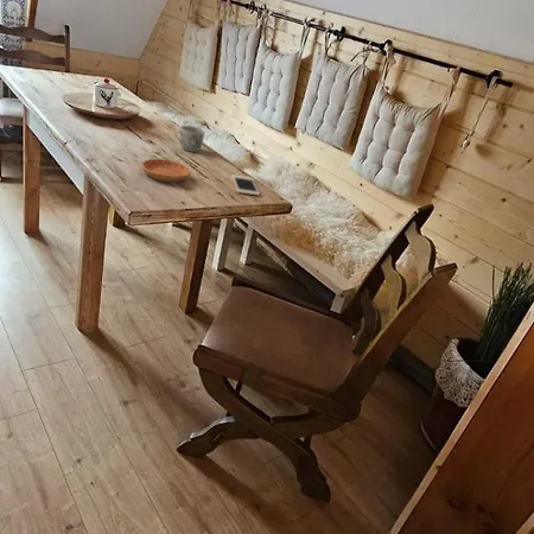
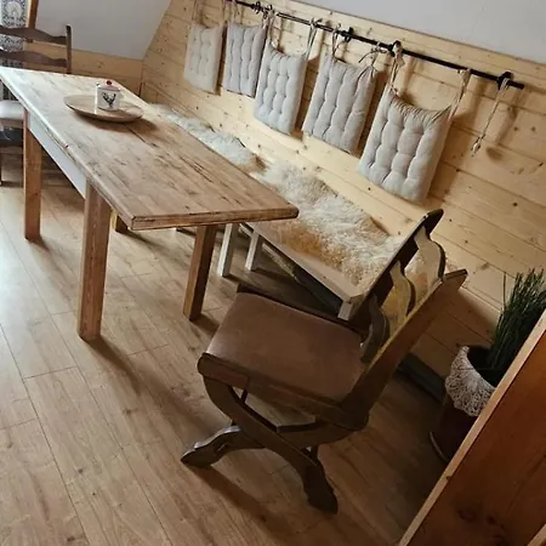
- mug (187, 139)
- cell phone (244, 184)
- saucer (166, 171)
